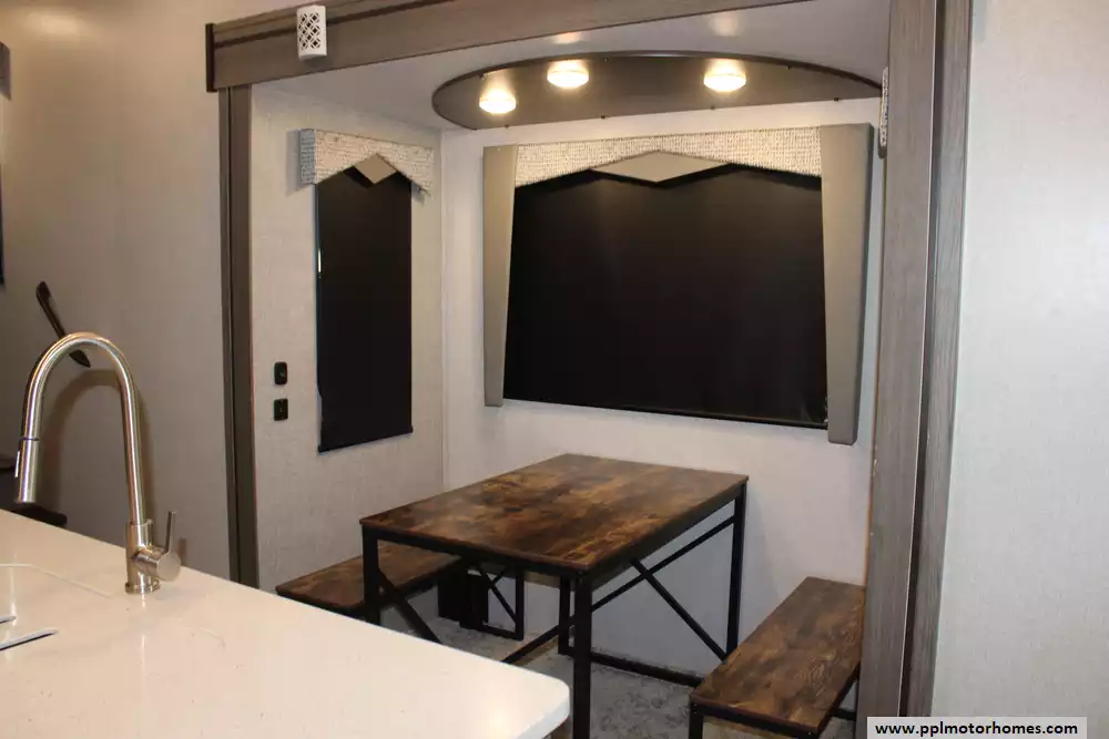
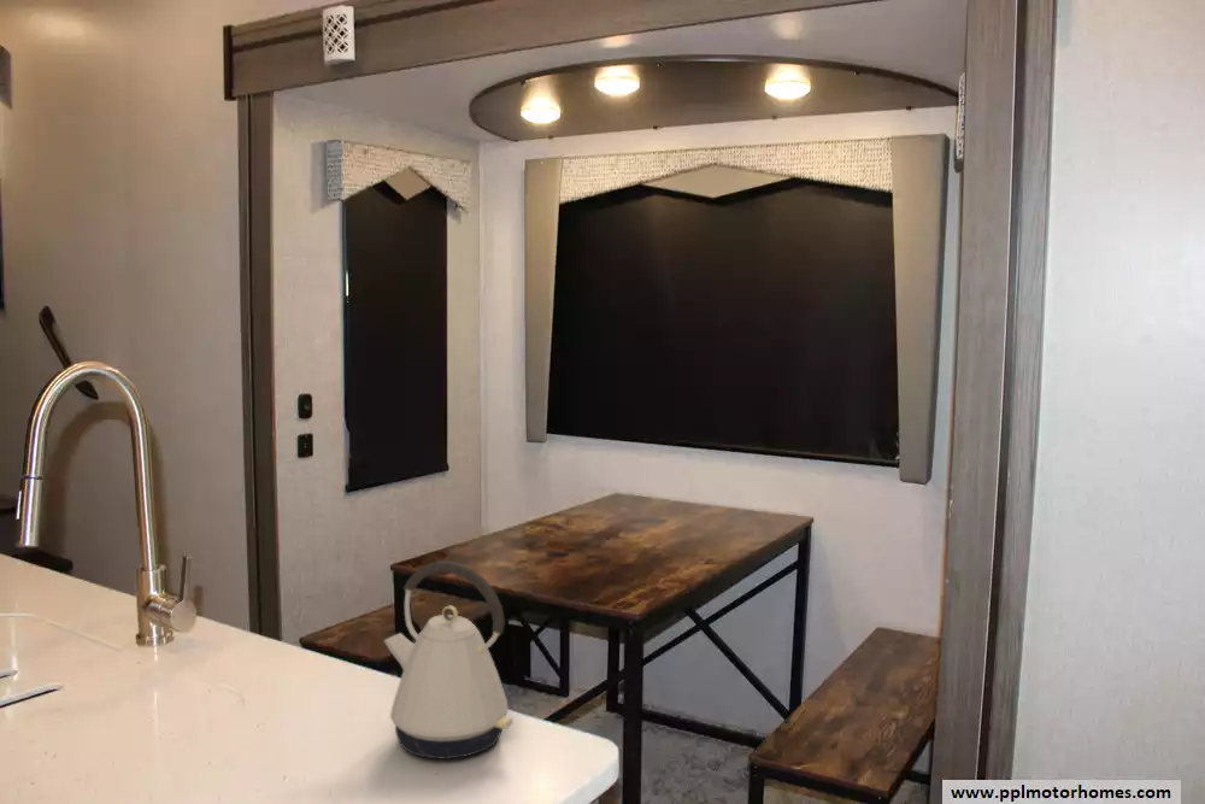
+ kettle (446, 651)
